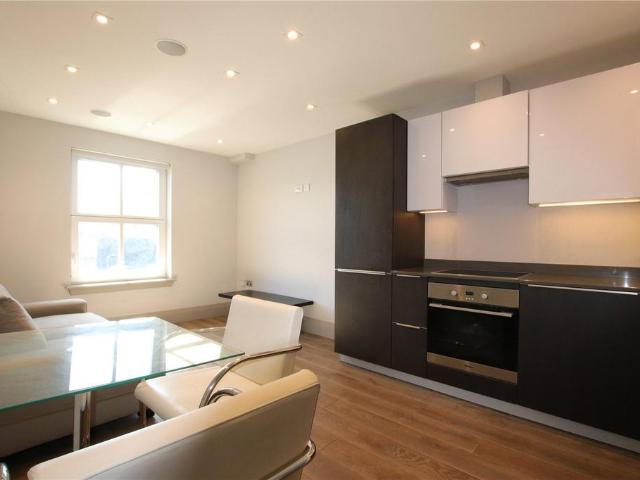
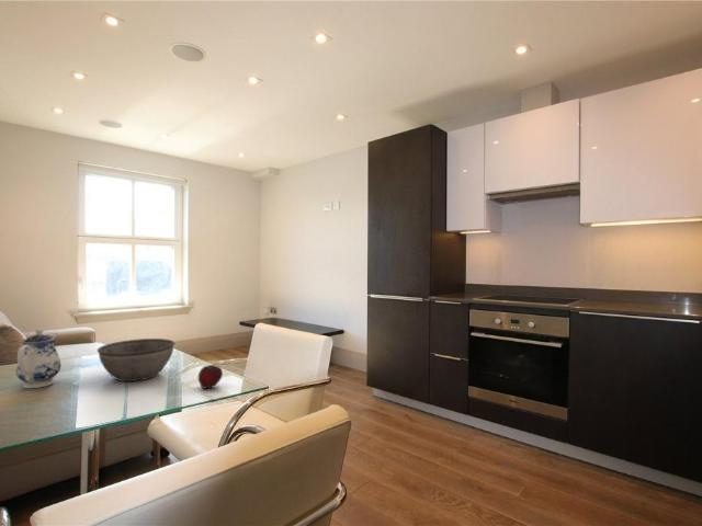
+ bowl (137, 361)
+ fruit (210, 376)
+ teapot (38, 355)
